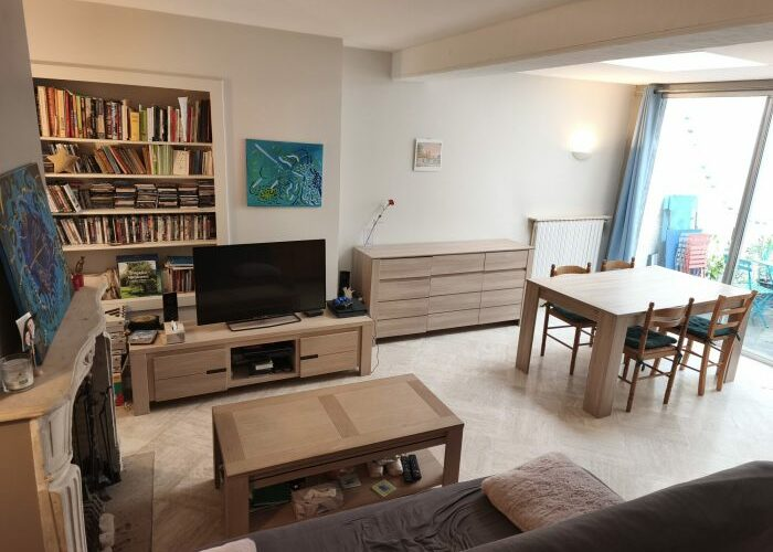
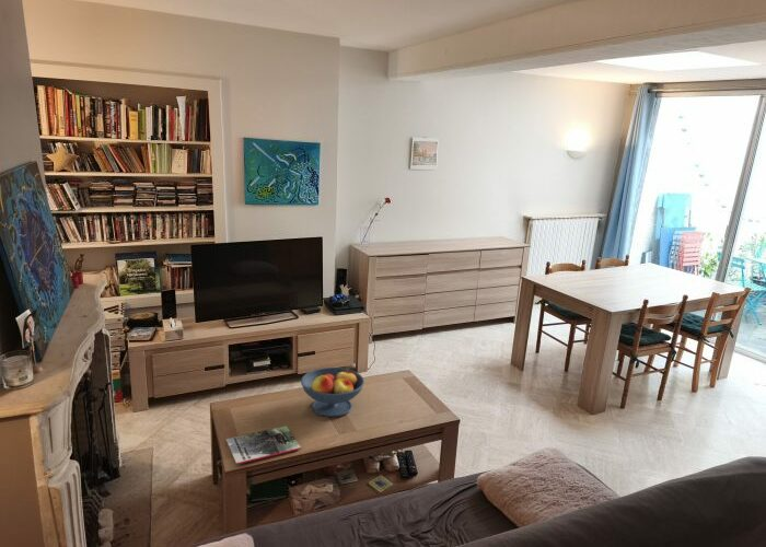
+ fruit bowl (332, 388)
+ magazine (263, 443)
